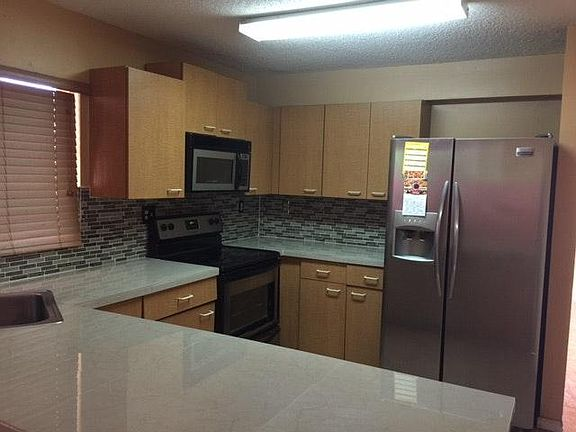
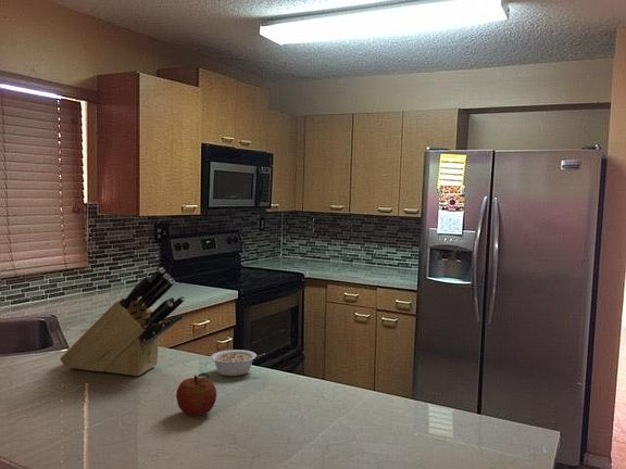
+ legume (235, 362)
+ fruit (196, 392)
+ knife block (123, 317)
